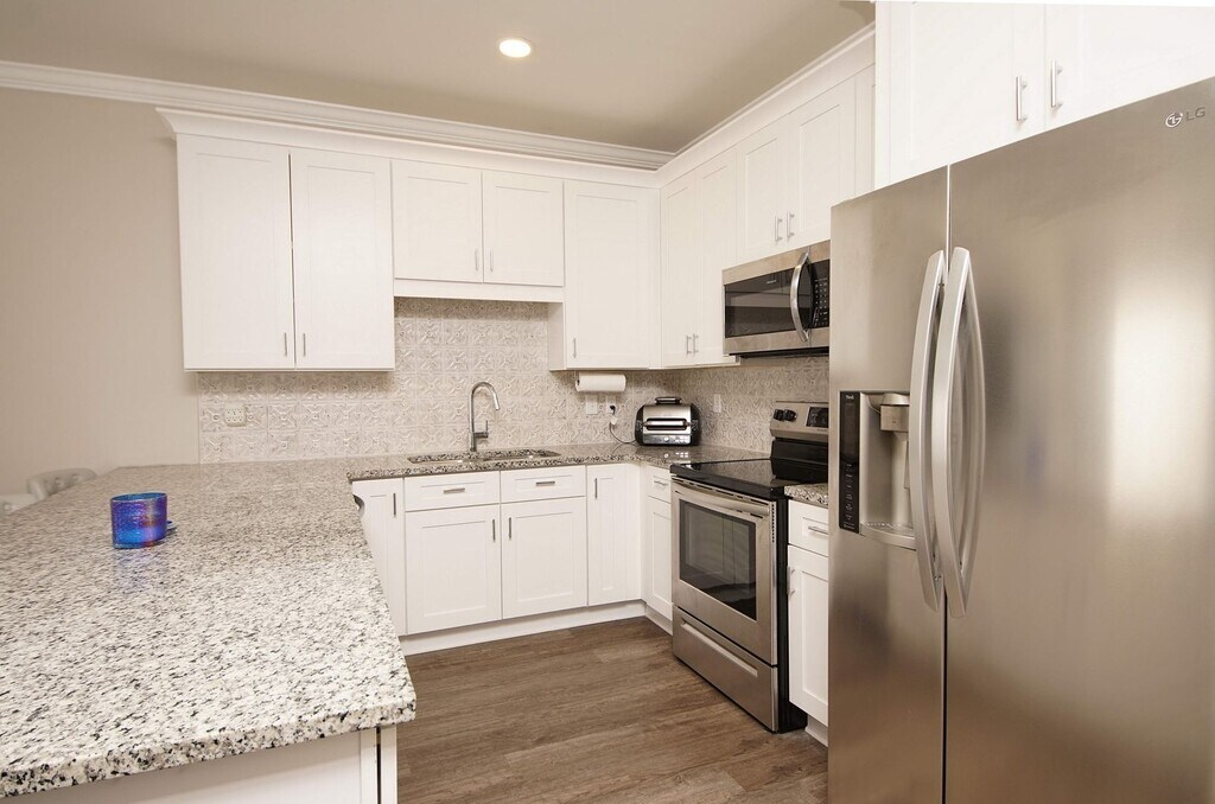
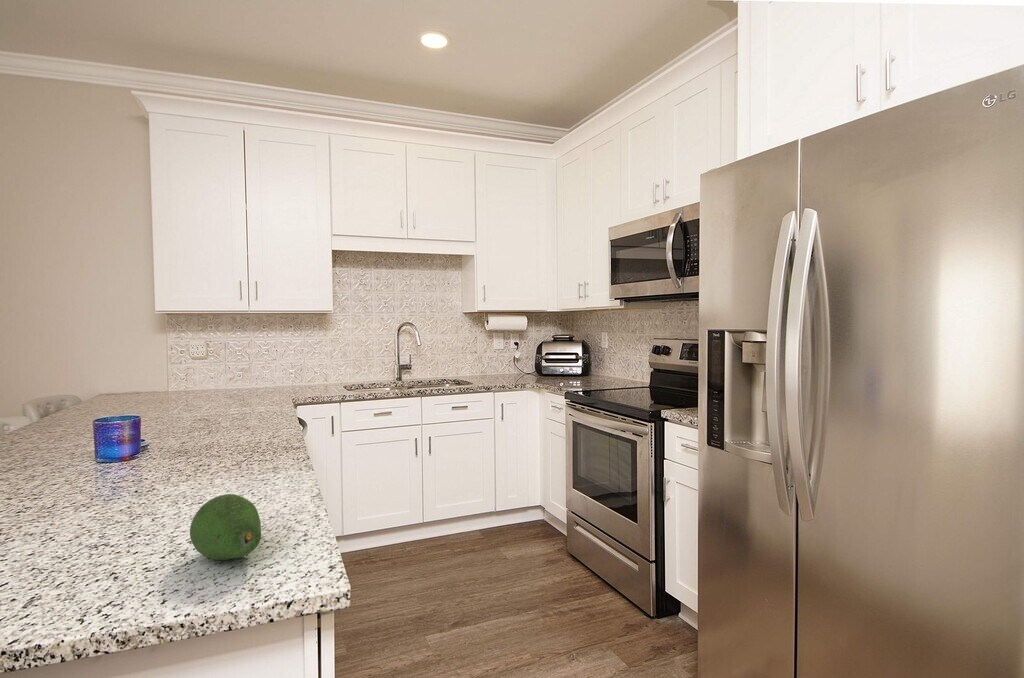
+ fruit (227, 528)
